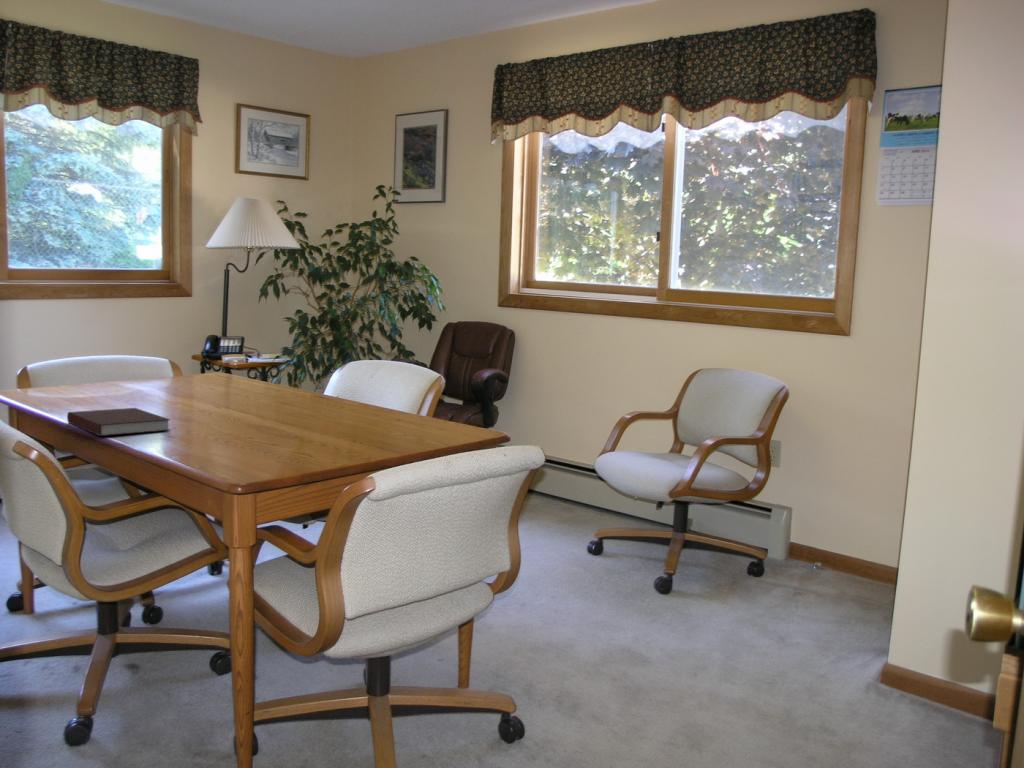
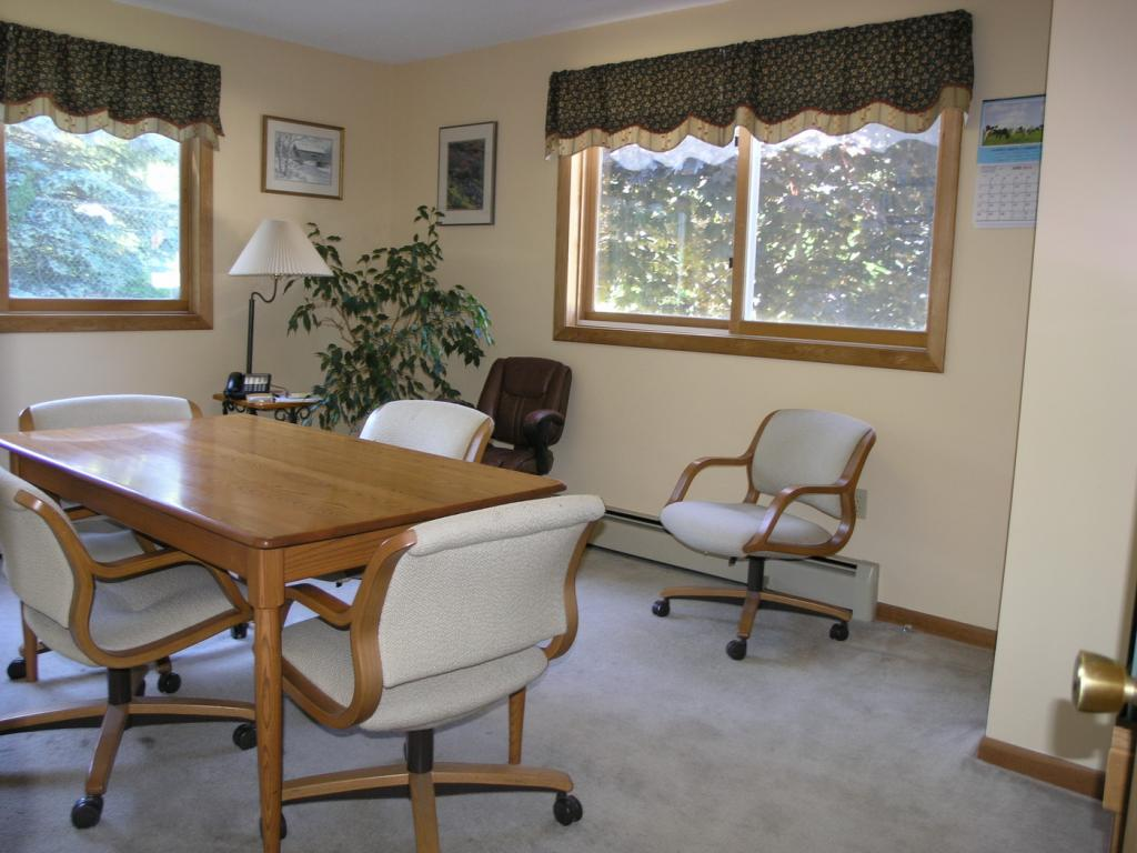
- notebook (118, 421)
